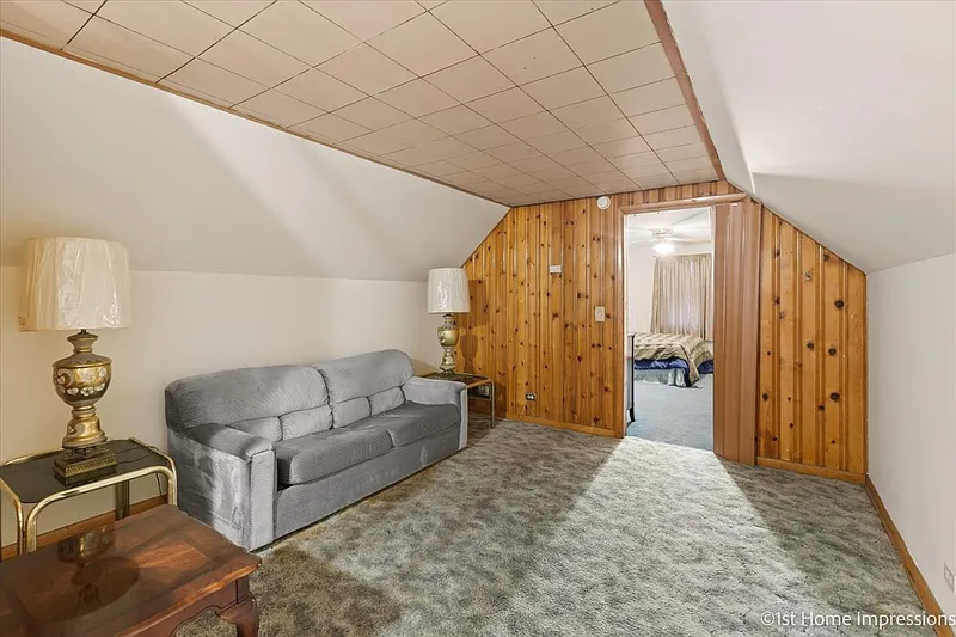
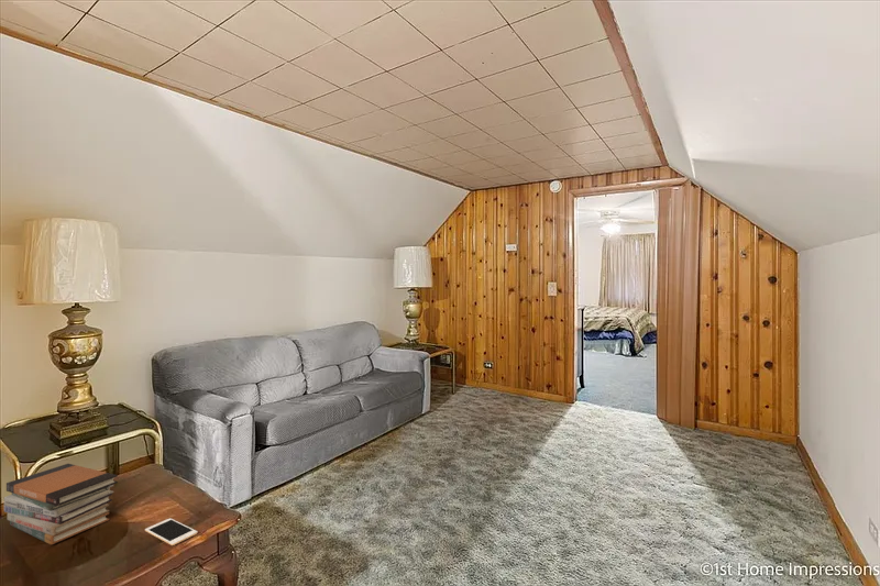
+ cell phone (170, 531)
+ book stack (61, 500)
